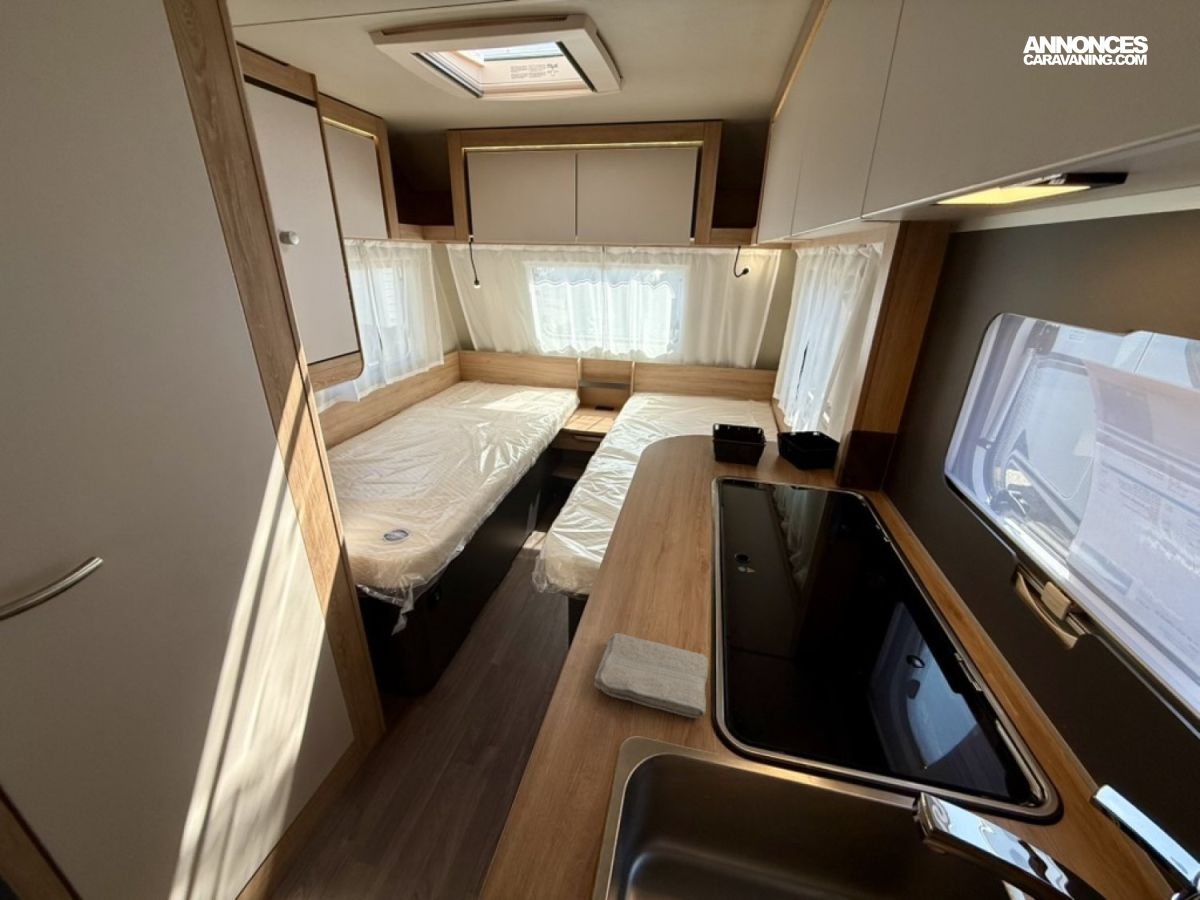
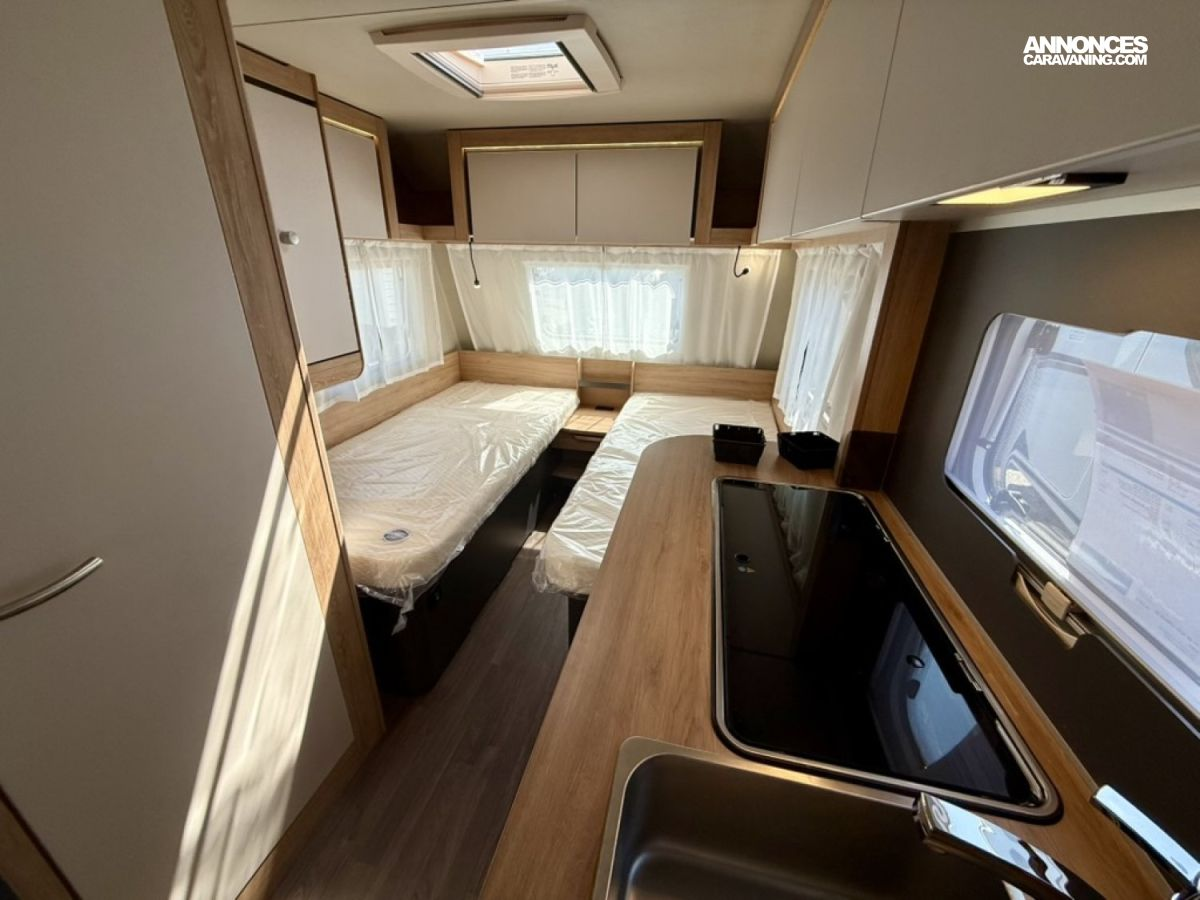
- washcloth (653, 670)
